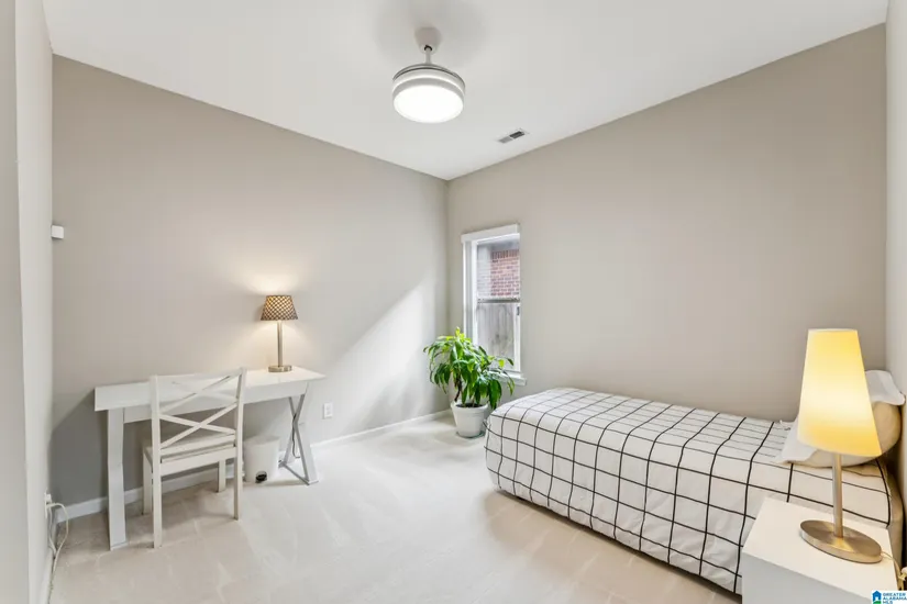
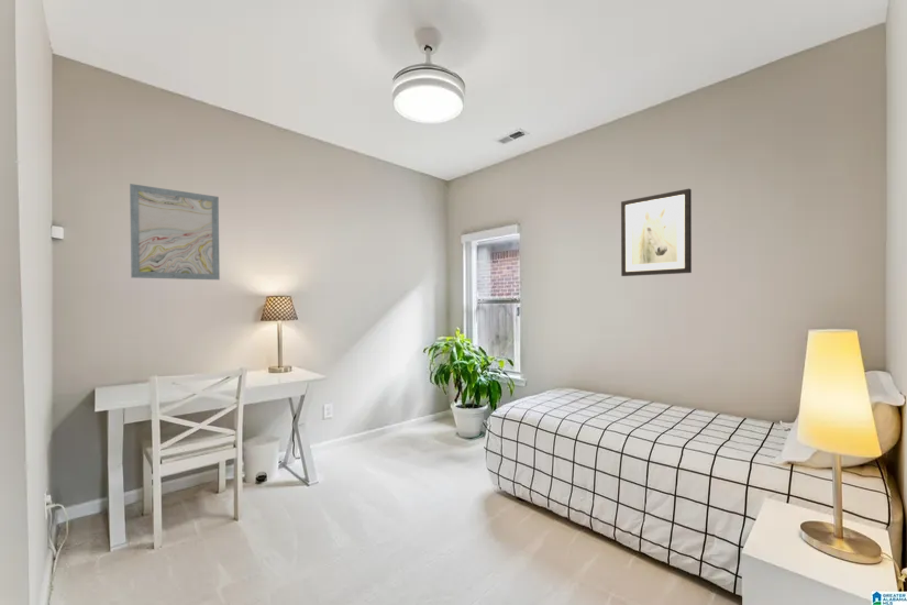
+ wall art (654, 234)
+ wall art (177, 234)
